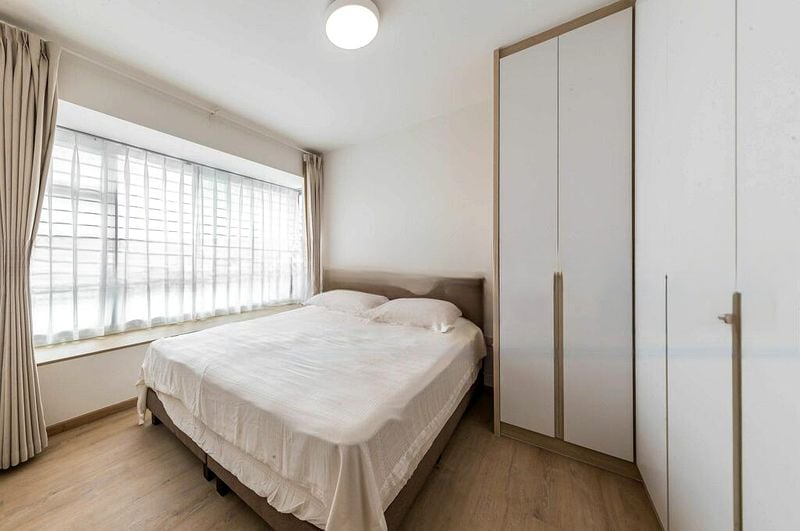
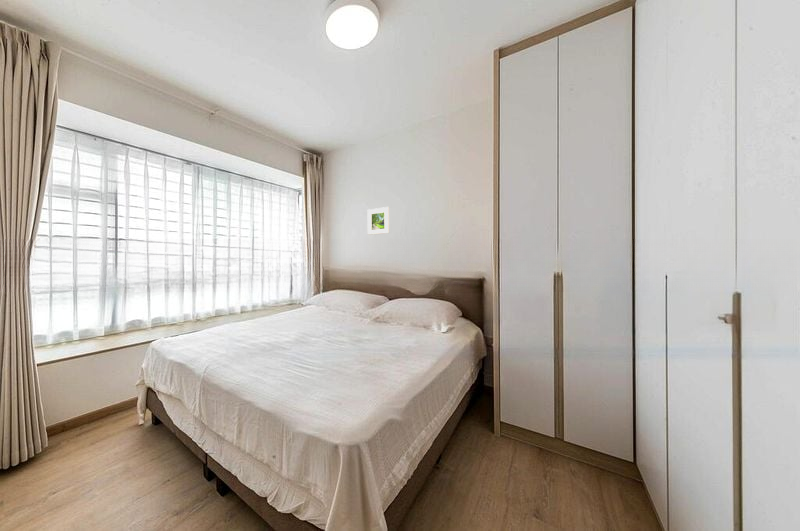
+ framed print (378, 221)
